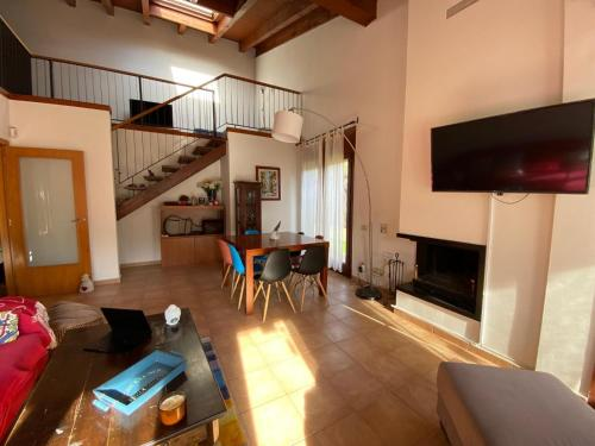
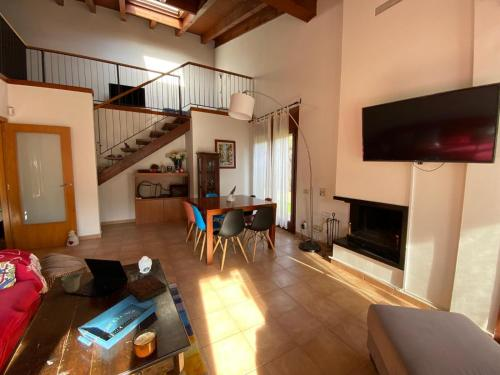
+ bible (146, 287)
+ cup (72, 283)
